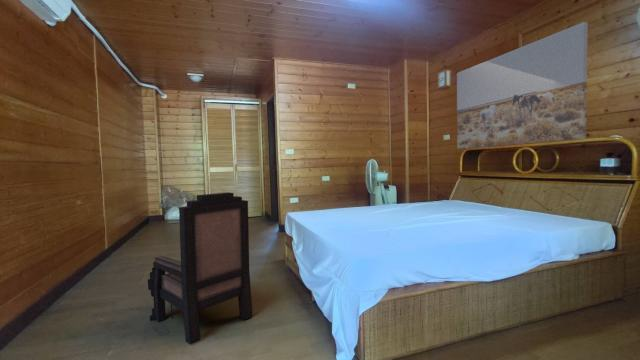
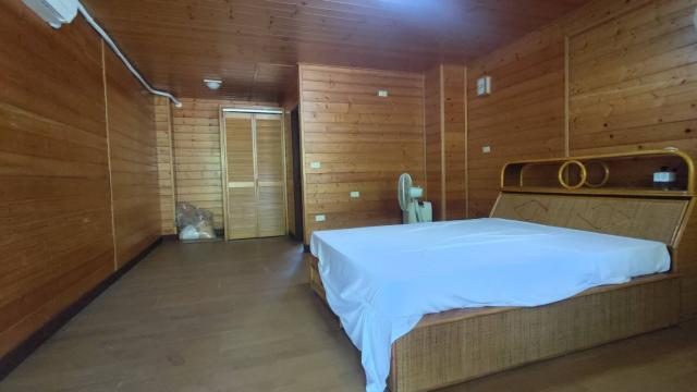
- armchair (199, 254)
- wall art (508, 99)
